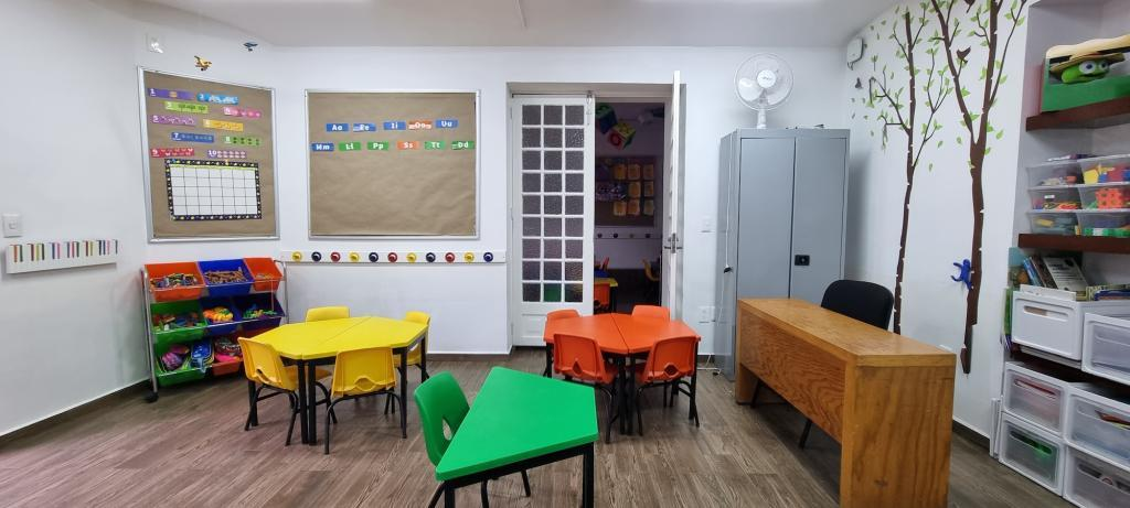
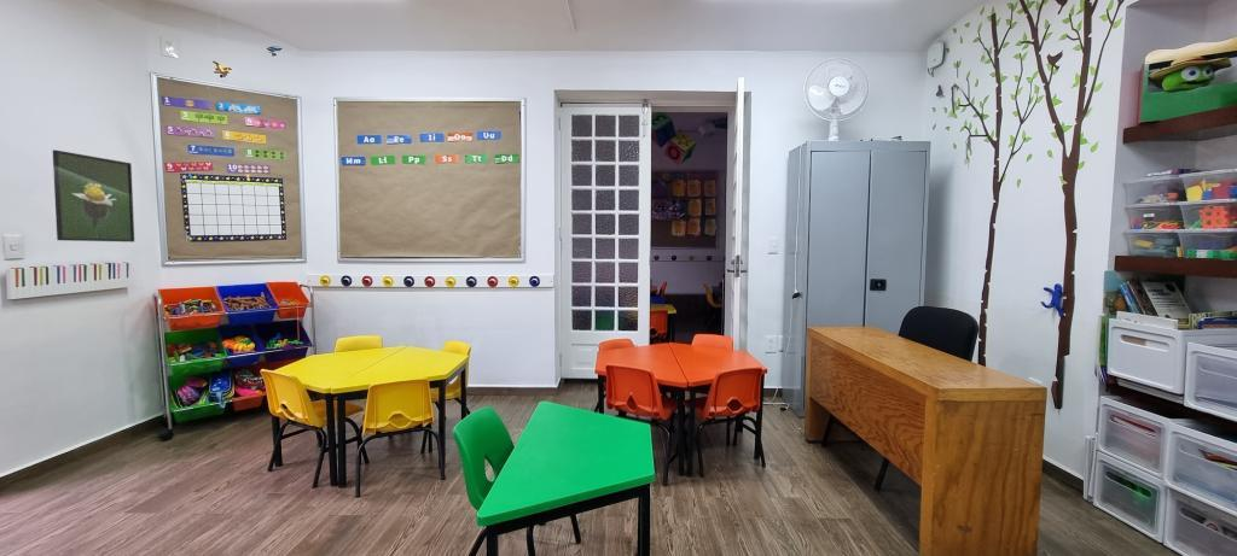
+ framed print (95, 199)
